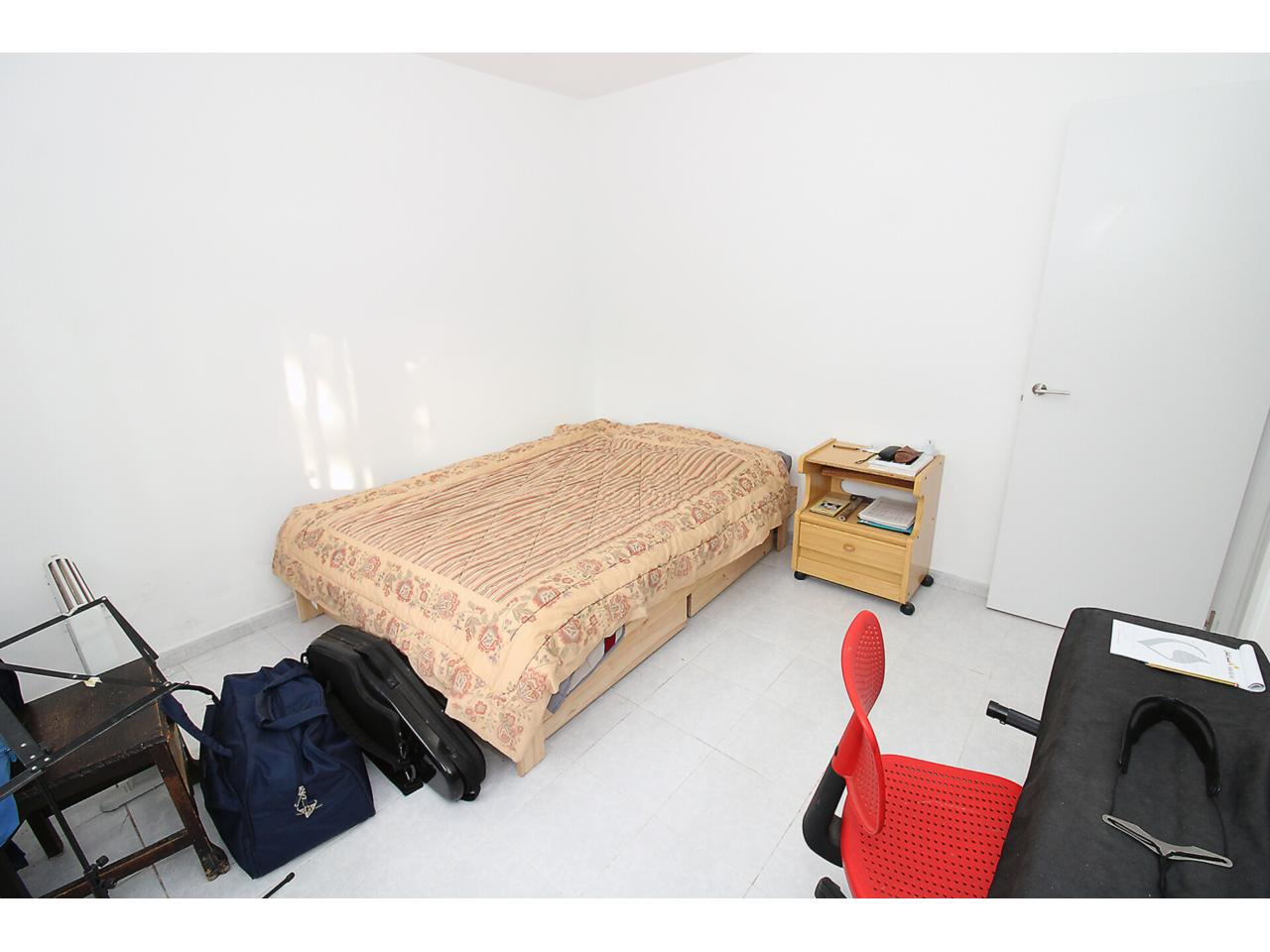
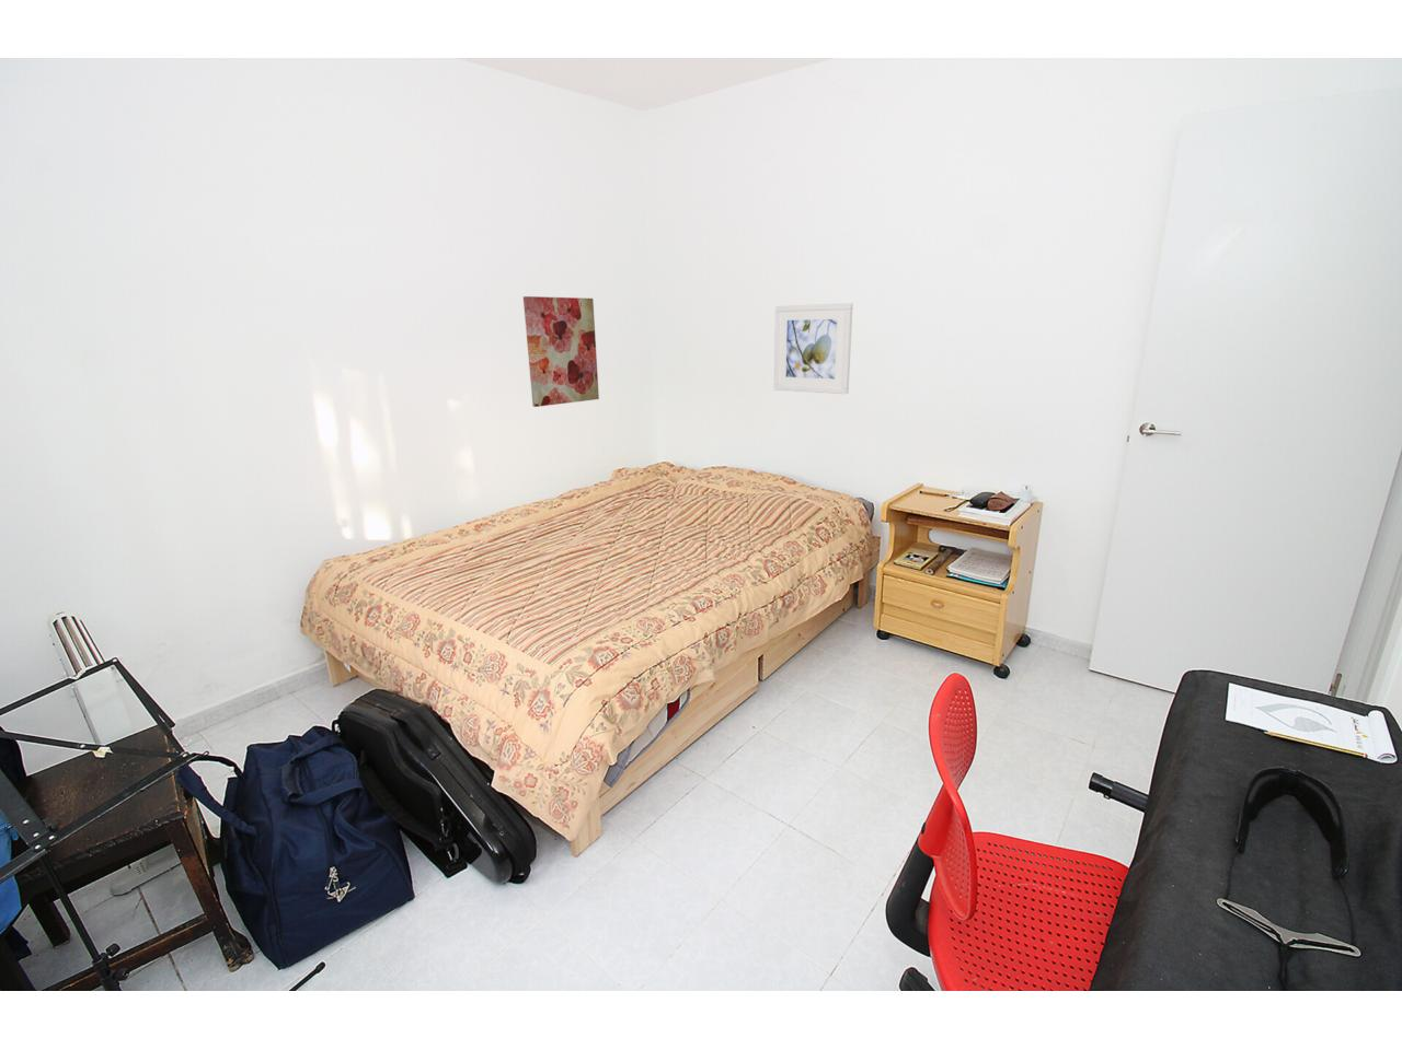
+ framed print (810, 349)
+ wall art (563, 351)
